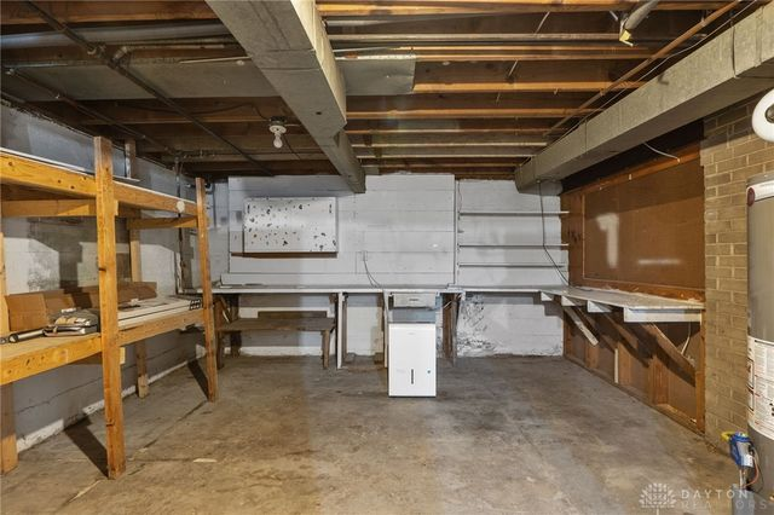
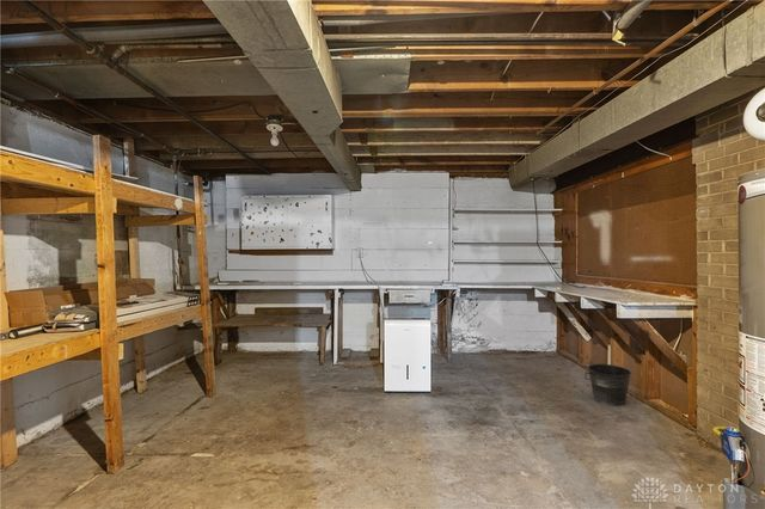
+ bucket (607, 384)
